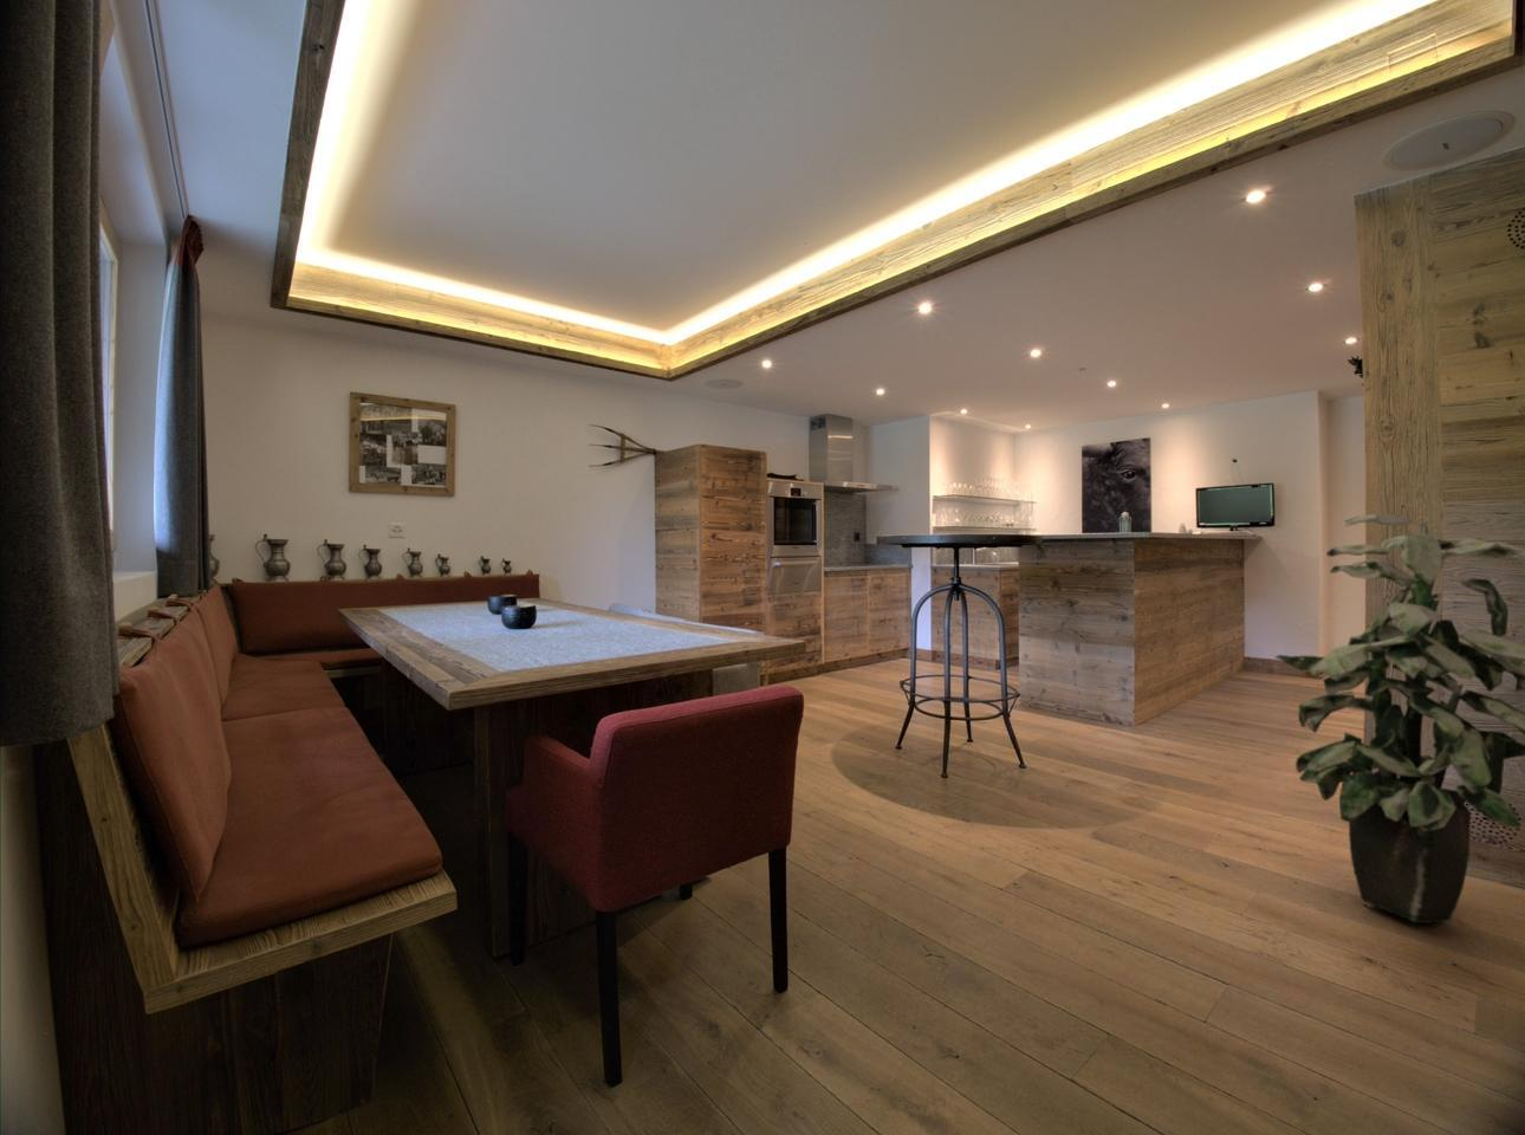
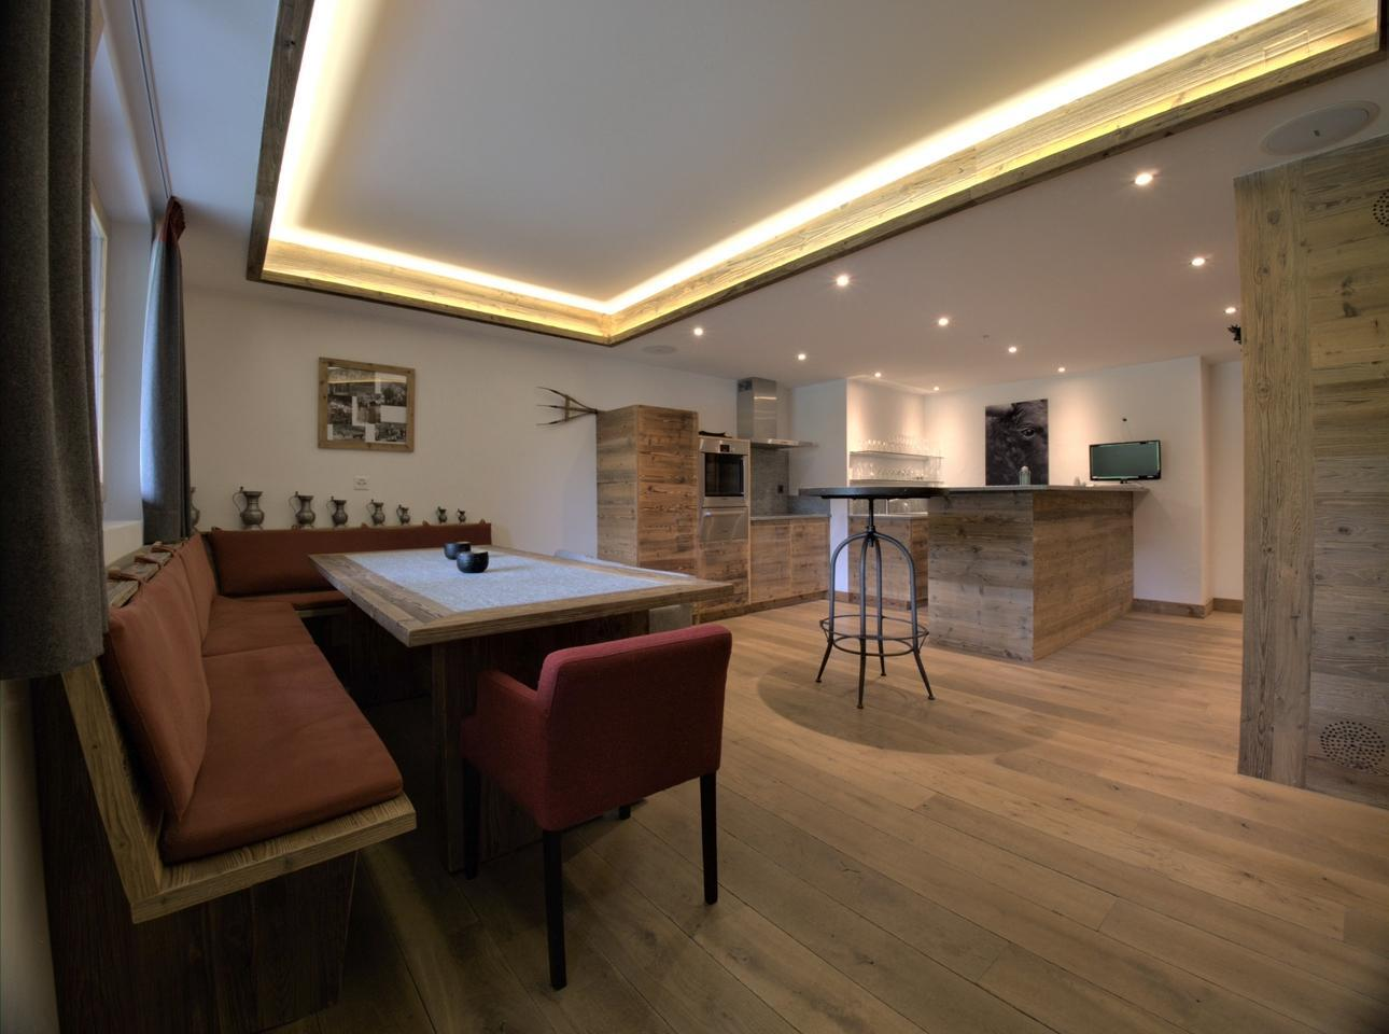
- indoor plant (1400, 709)
